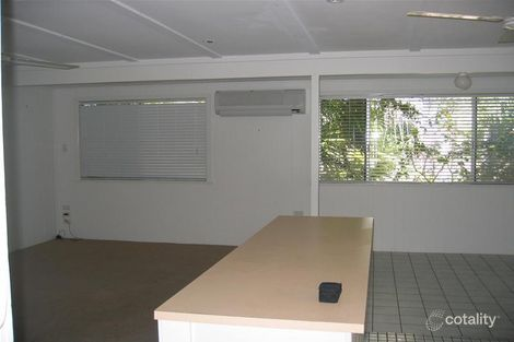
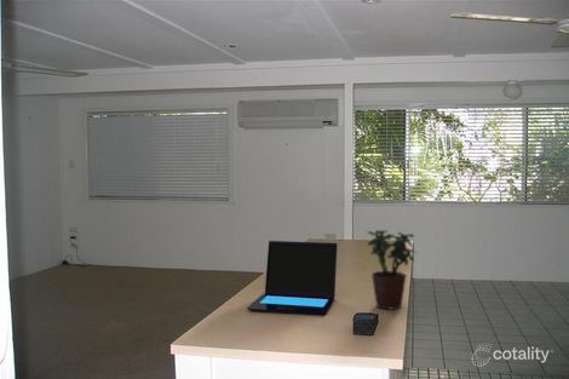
+ potted plant (385, 266)
+ laptop (294, 275)
